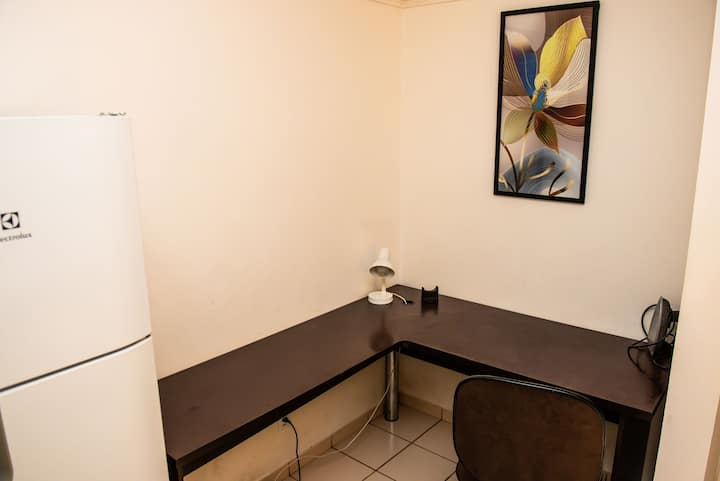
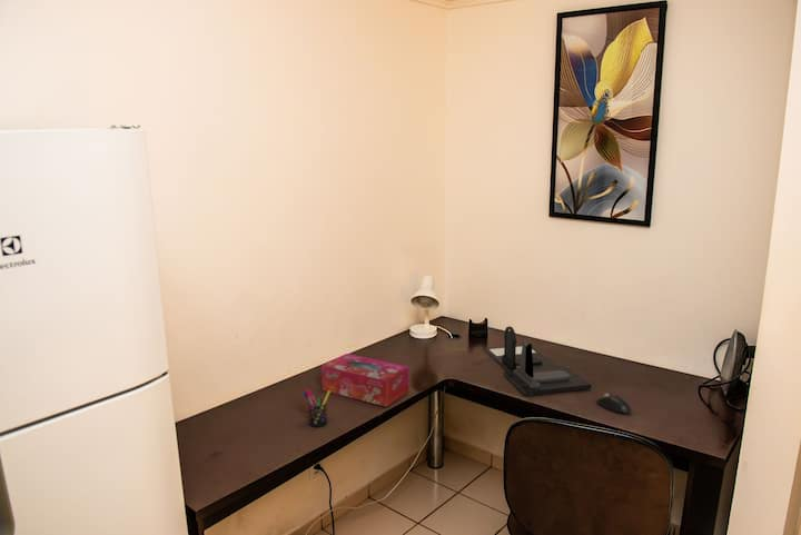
+ tissue box (365, 378)
+ desk organizer (531, 347)
+ pen holder (316, 406)
+ mouse (614, 402)
